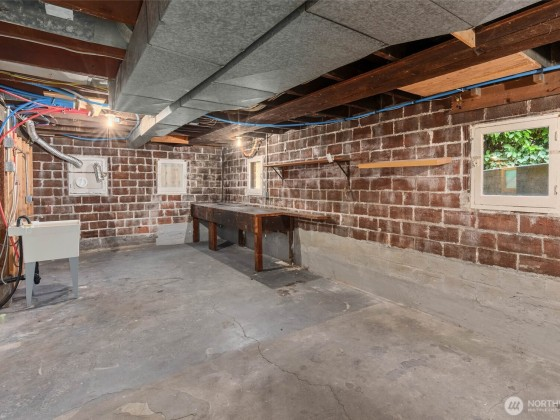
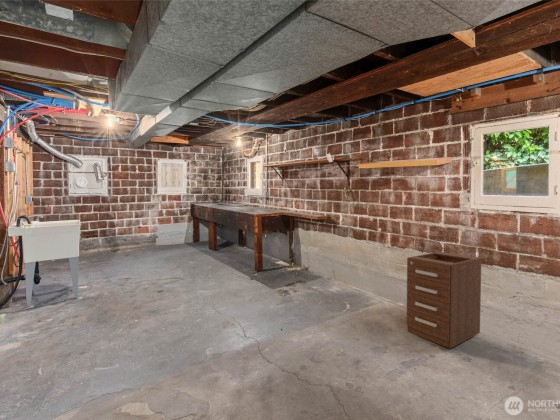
+ filing cabinet (442, 295)
